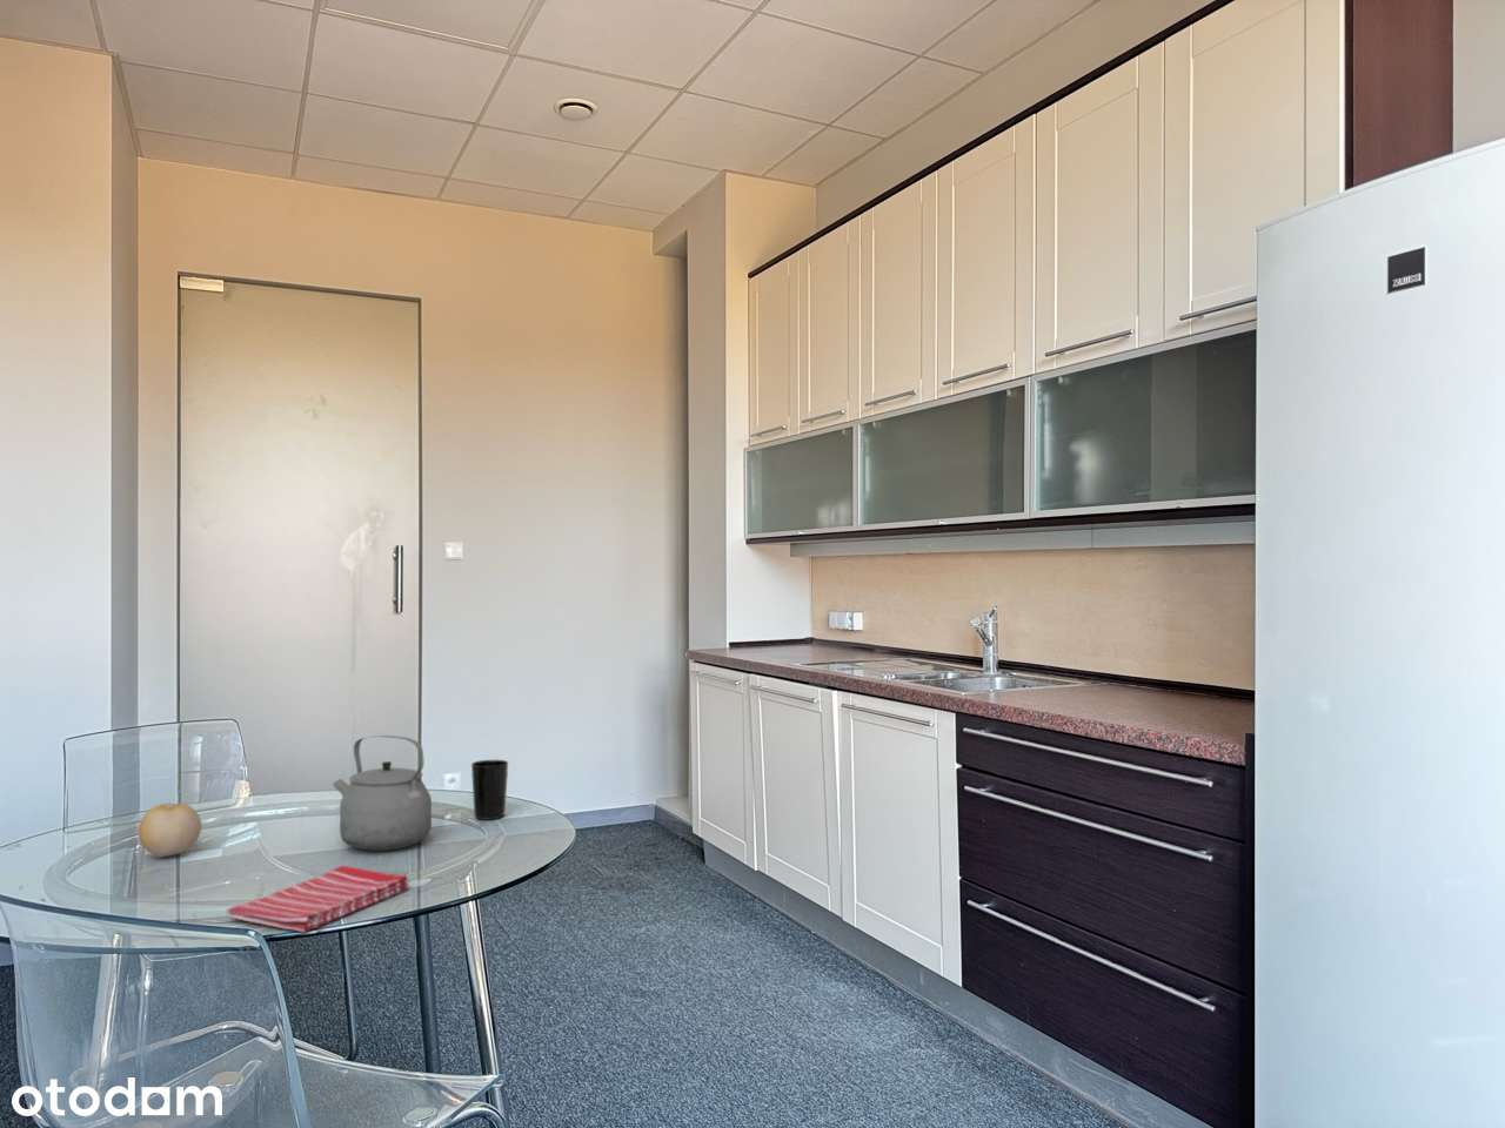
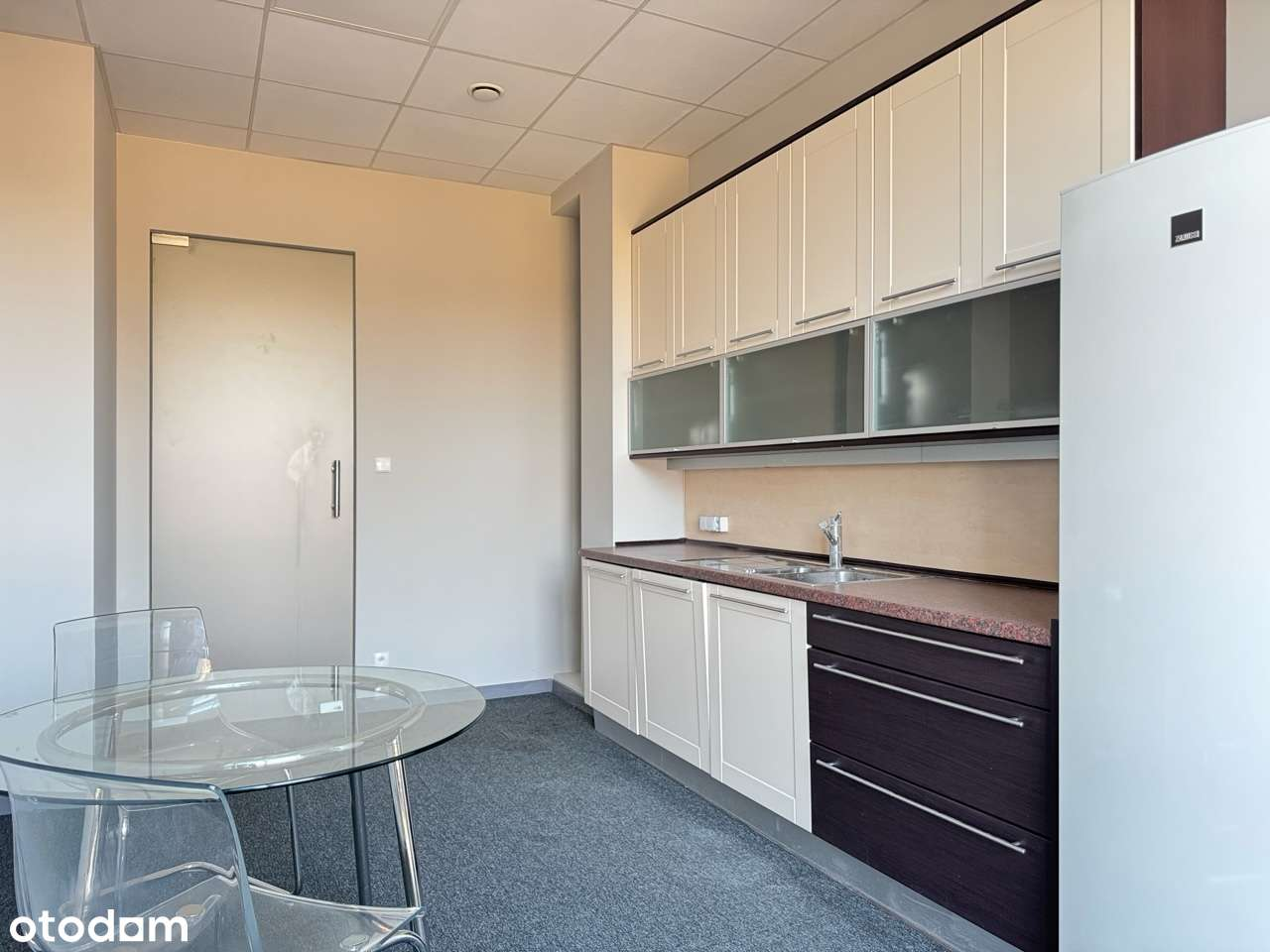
- dish towel (322, 896)
- tea kettle (377, 788)
- fruit (169, 829)
- cup (489, 789)
